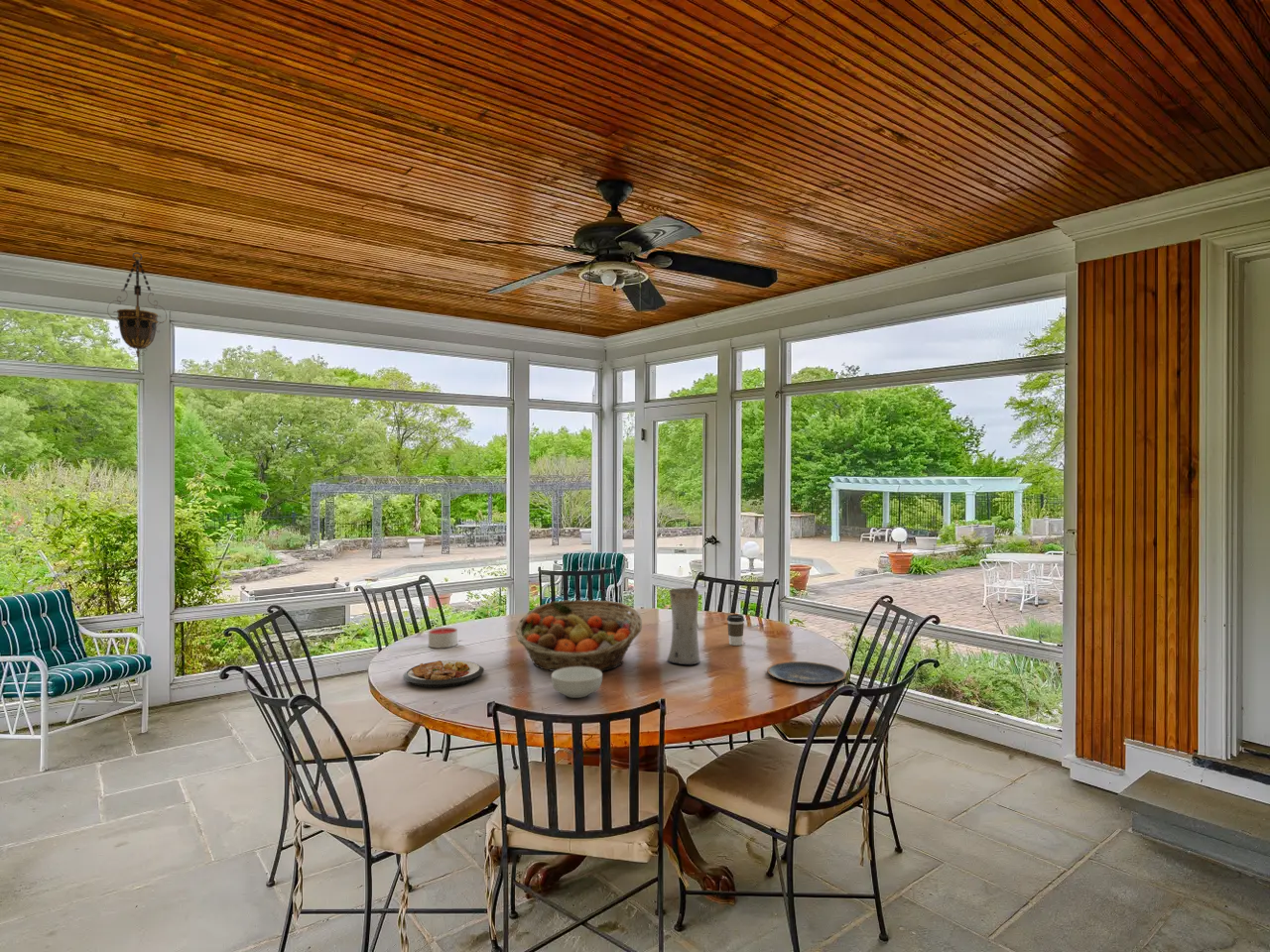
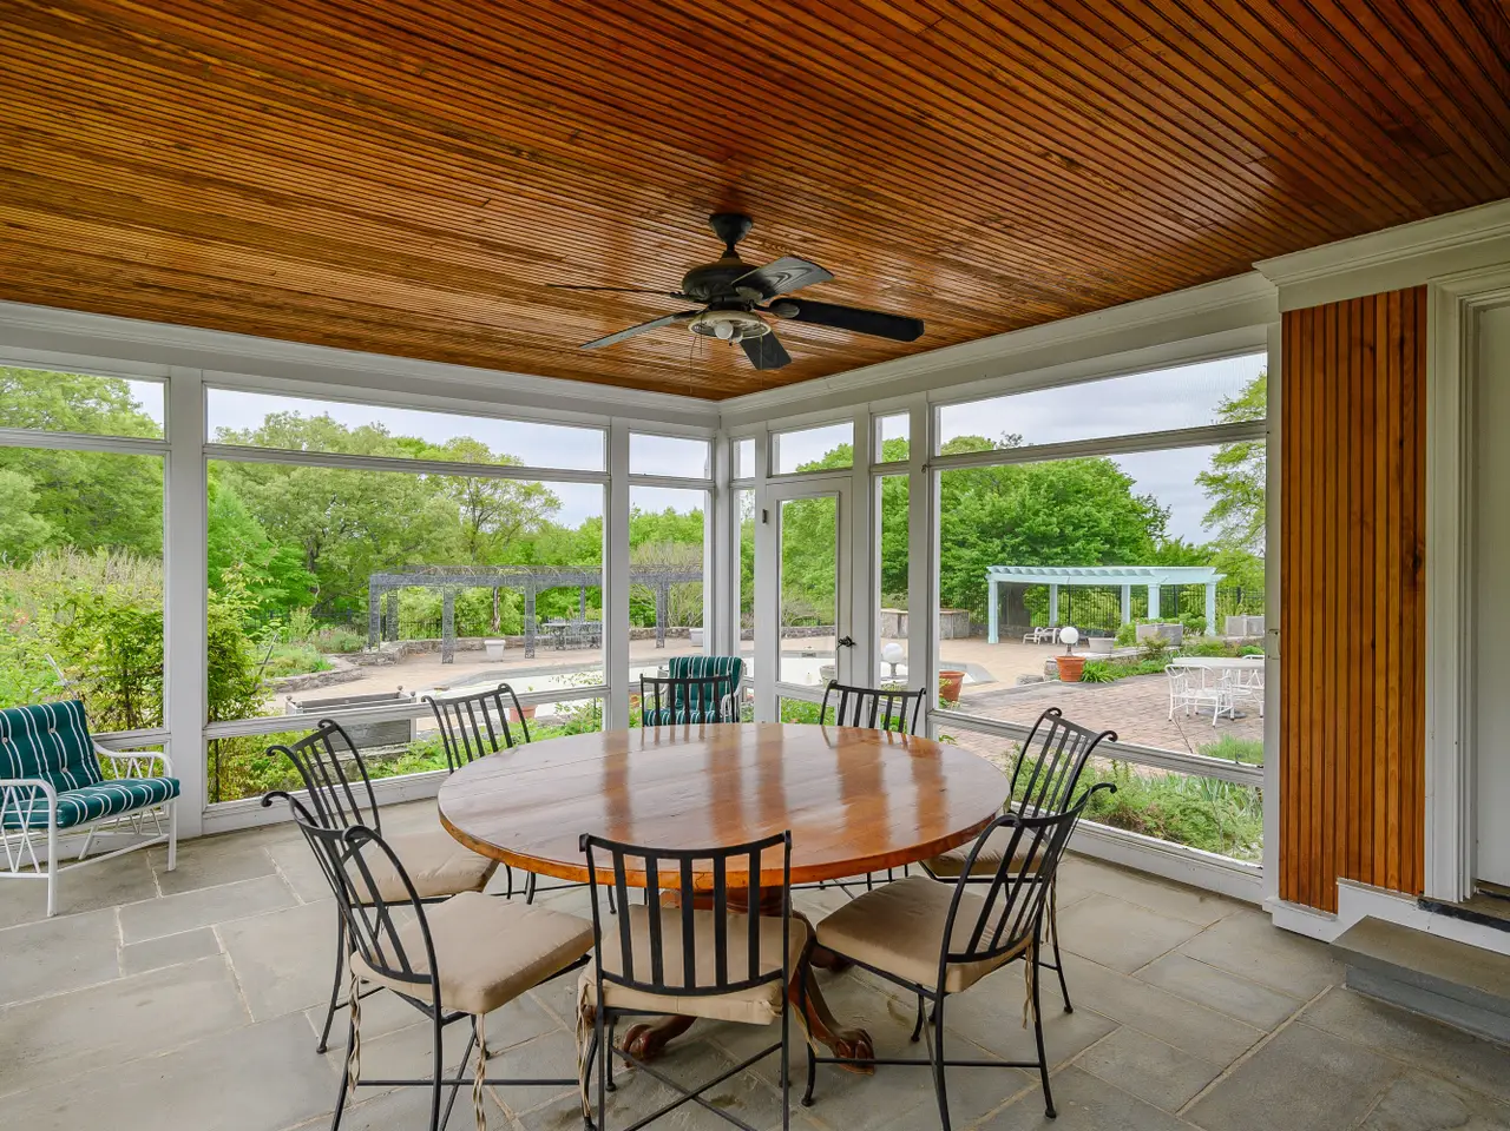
- vase (684, 626)
- candle (443, 637)
- fruit basket (578, 635)
- hanging lantern (137, 304)
- plate (806, 673)
- cereal bowl (576, 683)
- coffee cup (735, 630)
- plate (444, 670)
